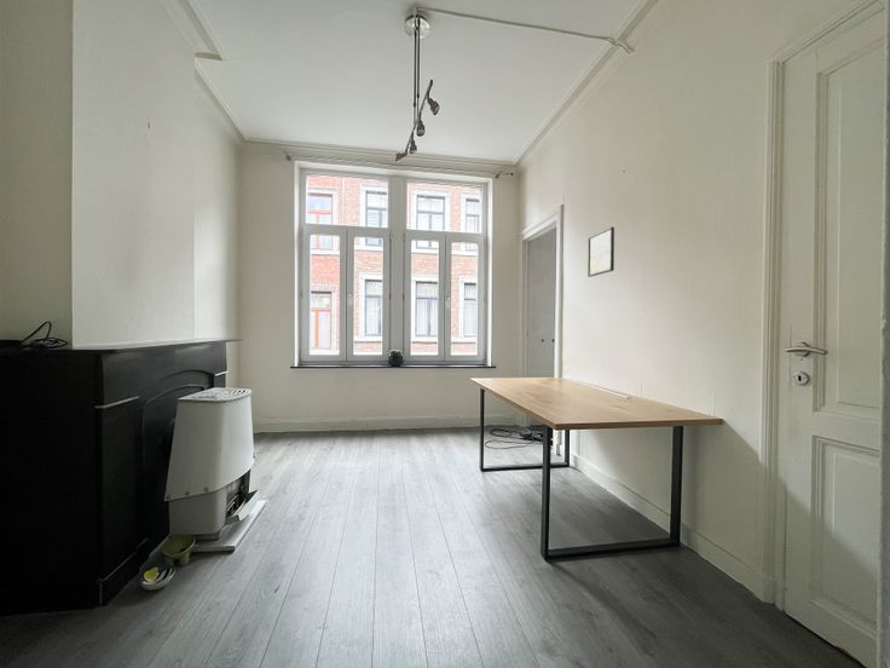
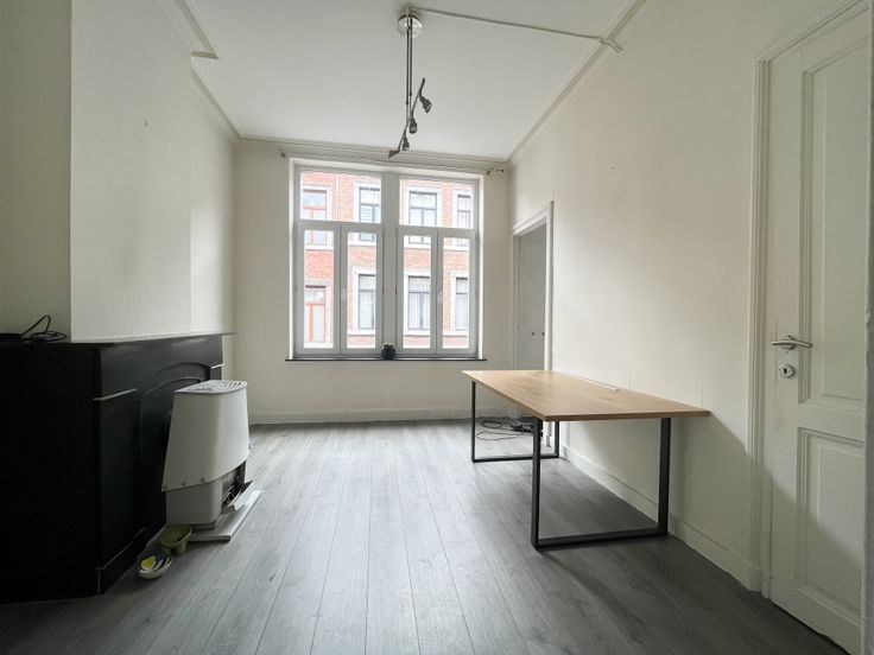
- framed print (600, 253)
